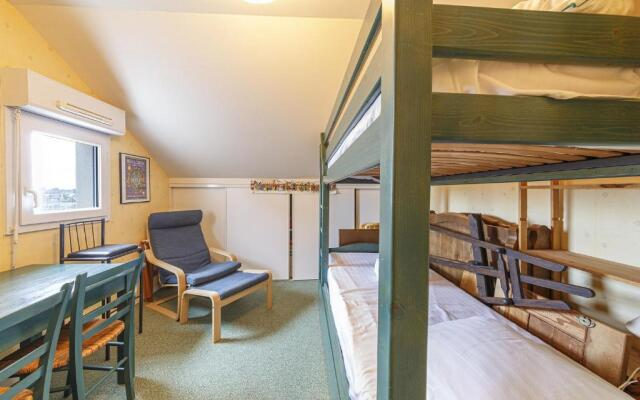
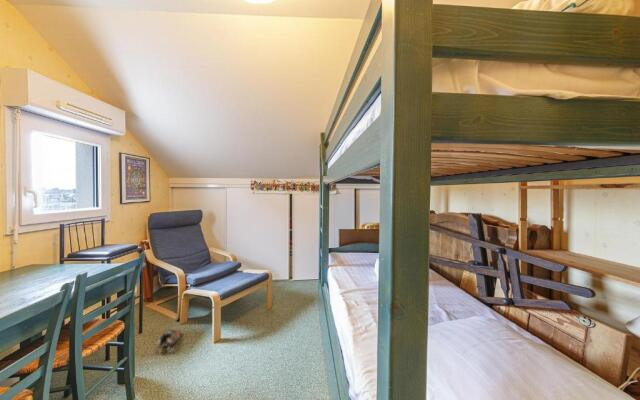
+ shoe (169, 336)
